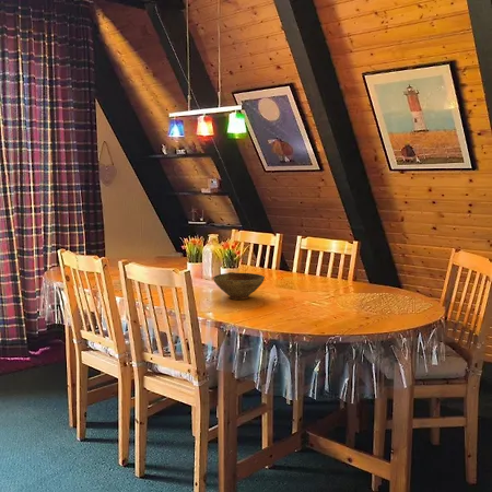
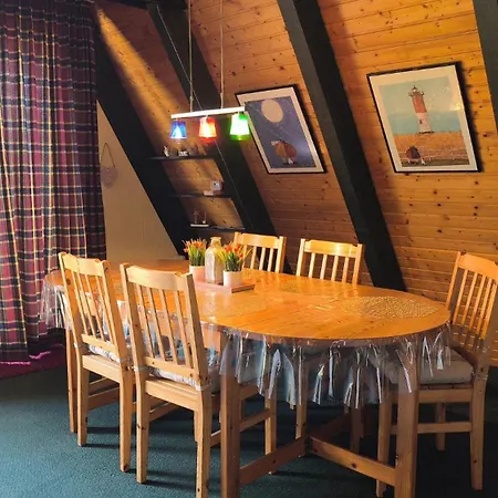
- bowl (238, 286)
